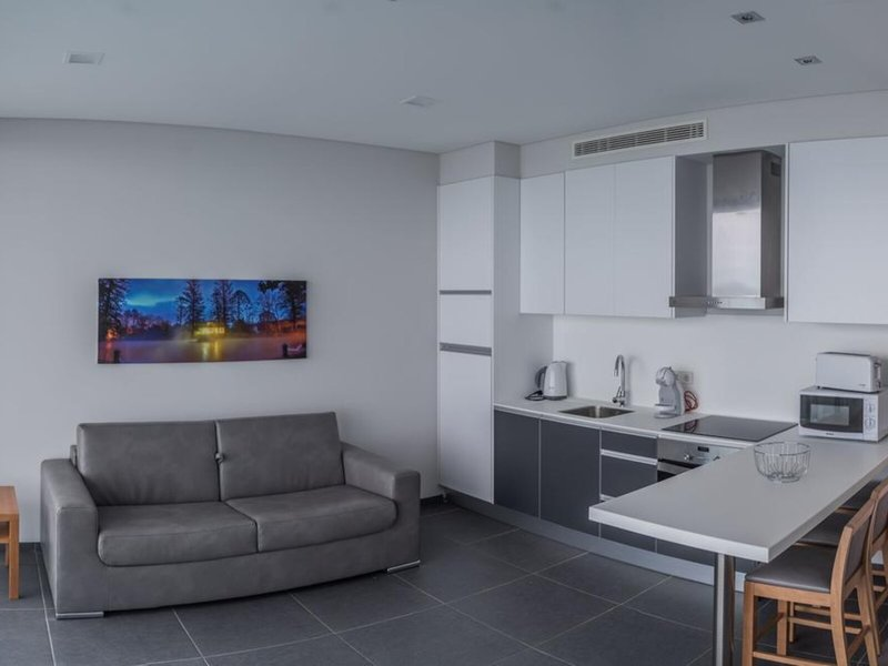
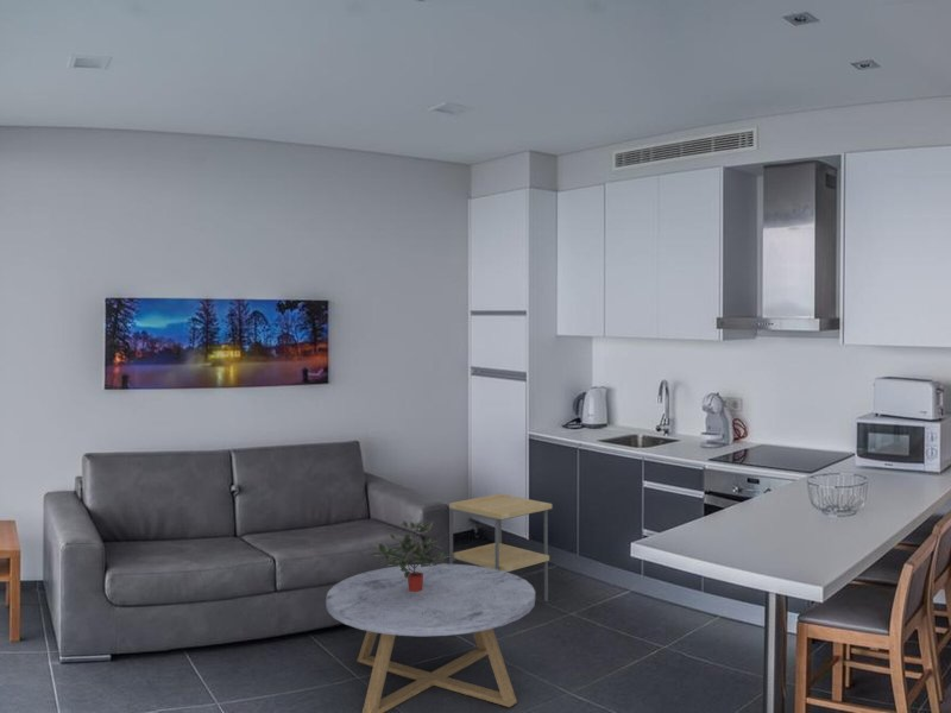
+ potted plant (410, 556)
+ coffee table (432, 635)
+ side table (500, 553)
